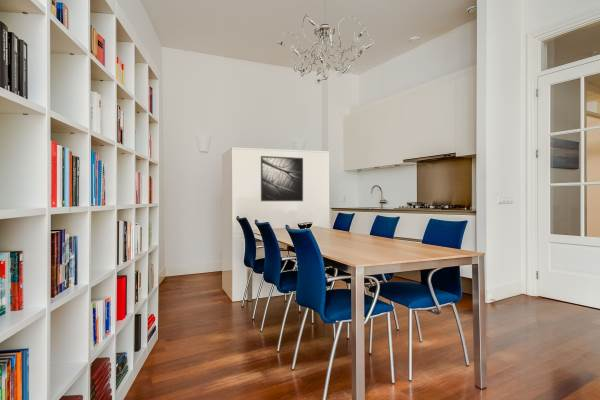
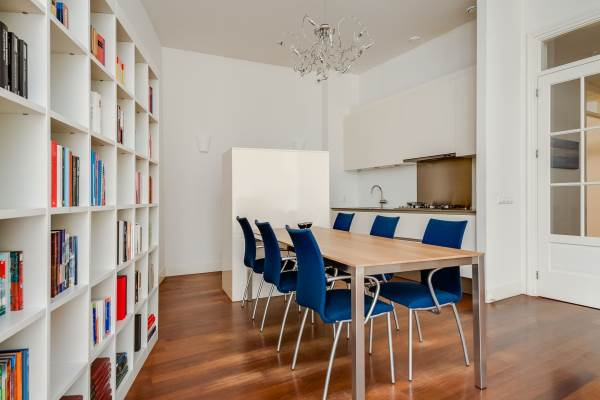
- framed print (282, 179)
